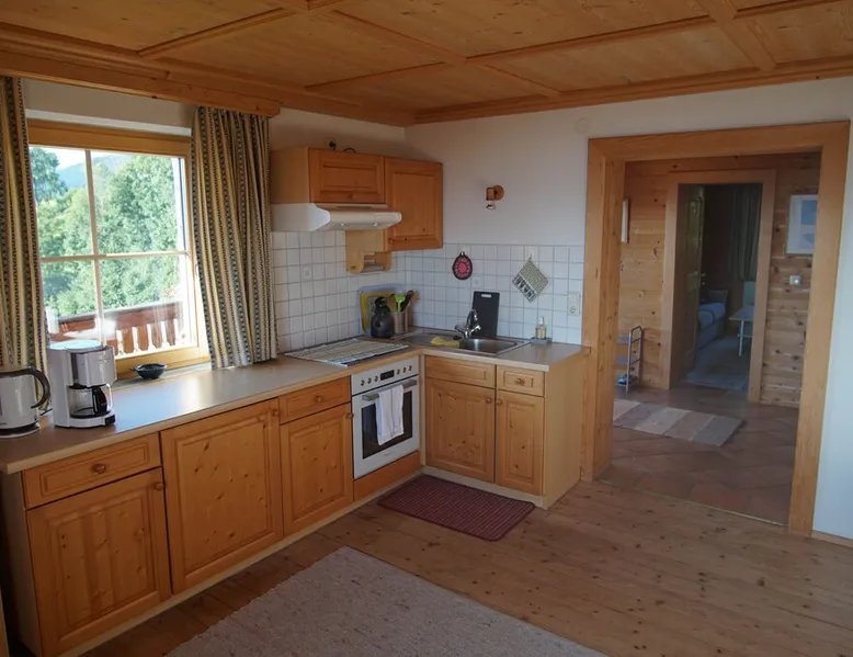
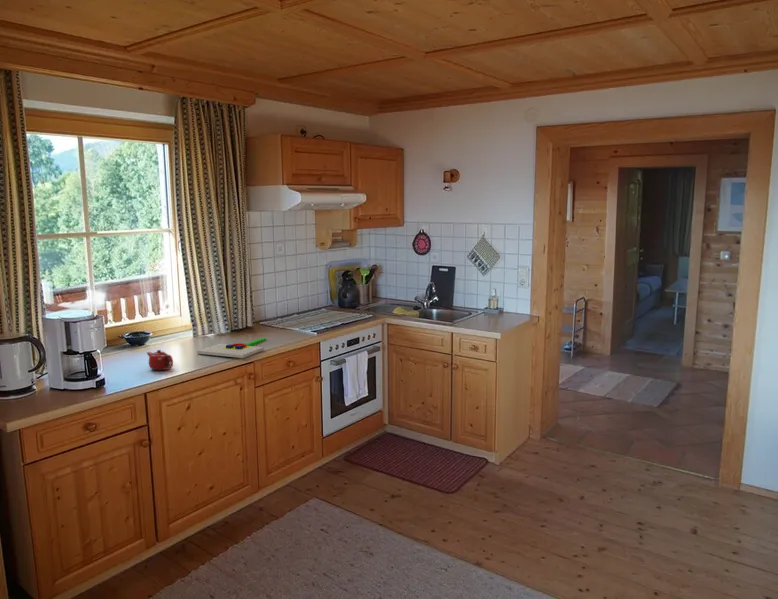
+ chopping board (242, 345)
+ teapot (159, 359)
